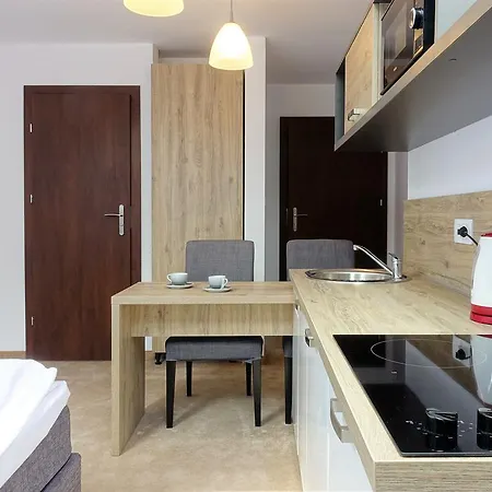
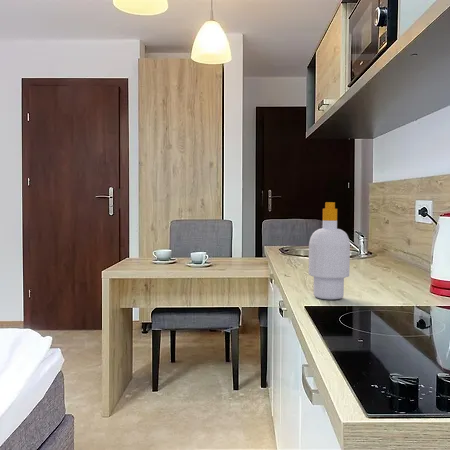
+ soap bottle (329, 249)
